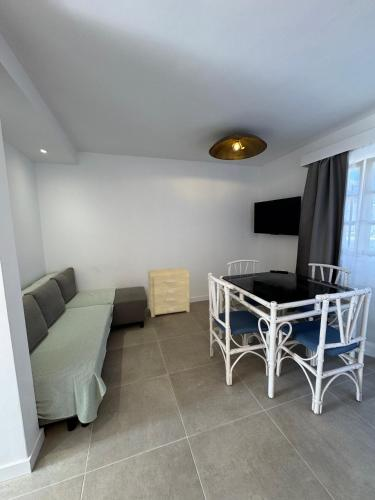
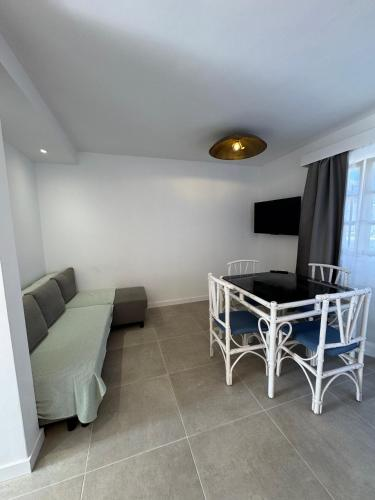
- side table (168, 291)
